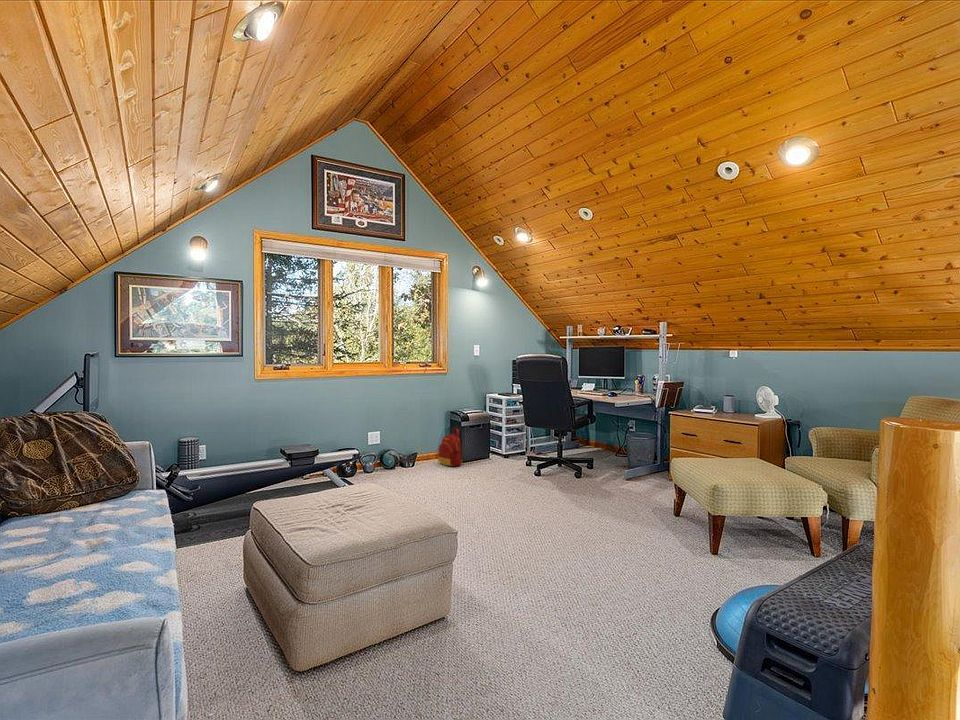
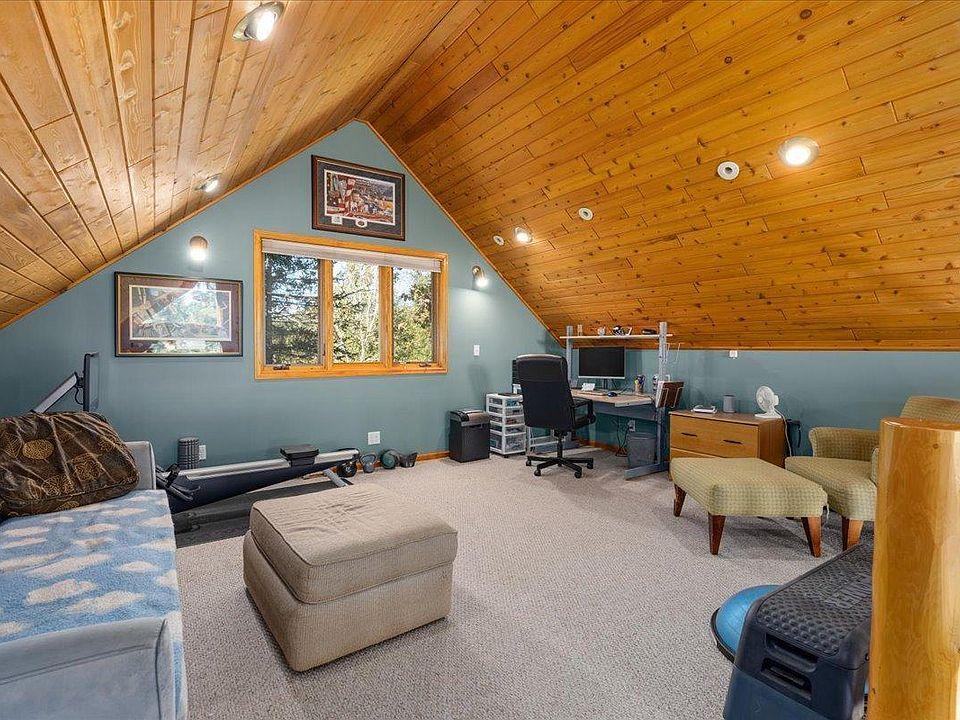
- backpack (450, 446)
